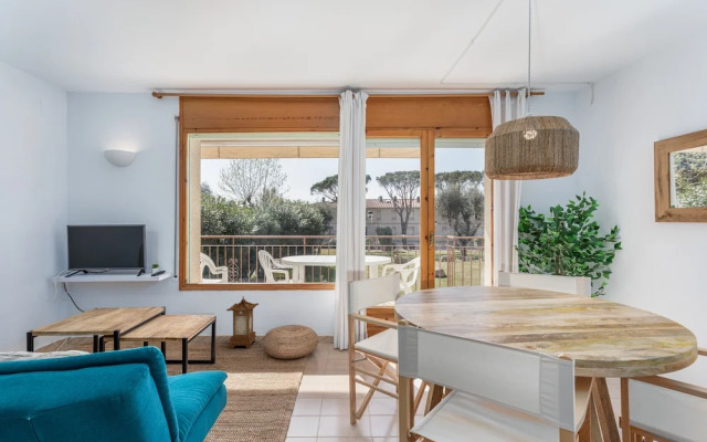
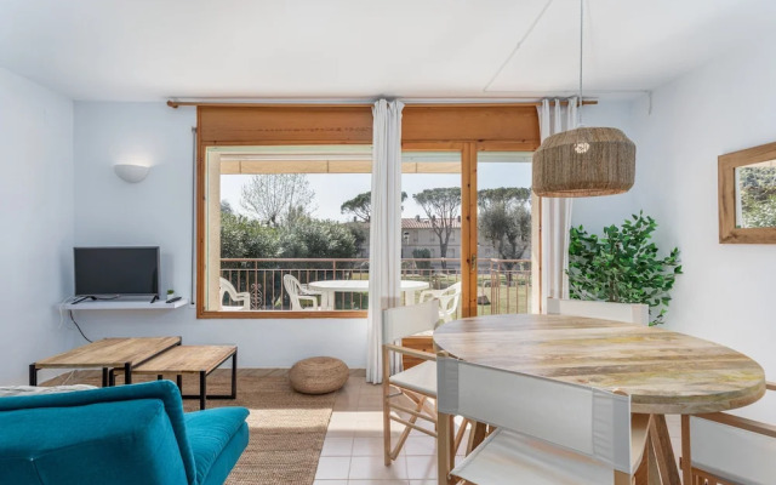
- lantern (243, 319)
